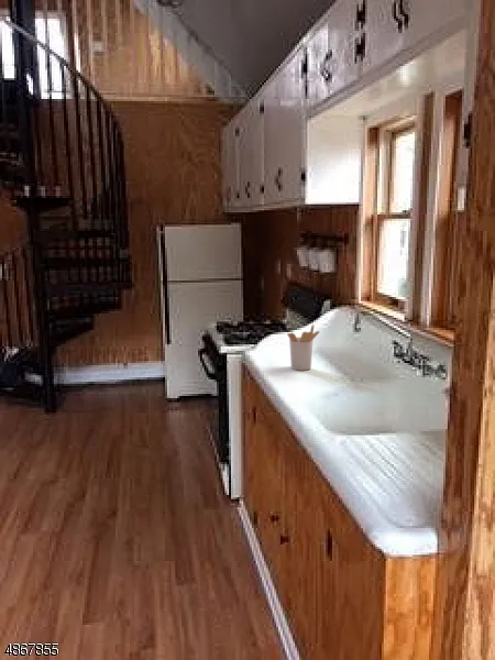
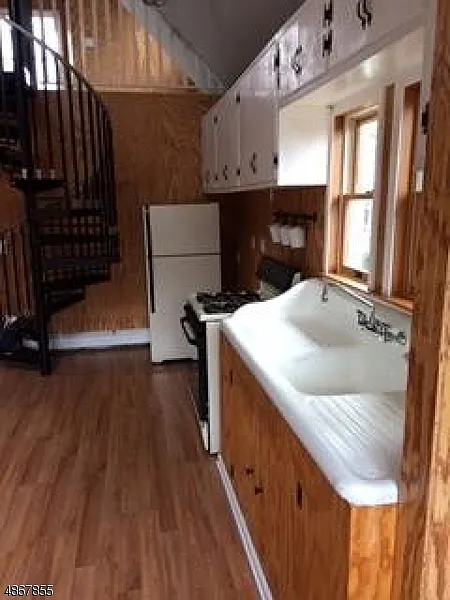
- utensil holder (304, 348)
